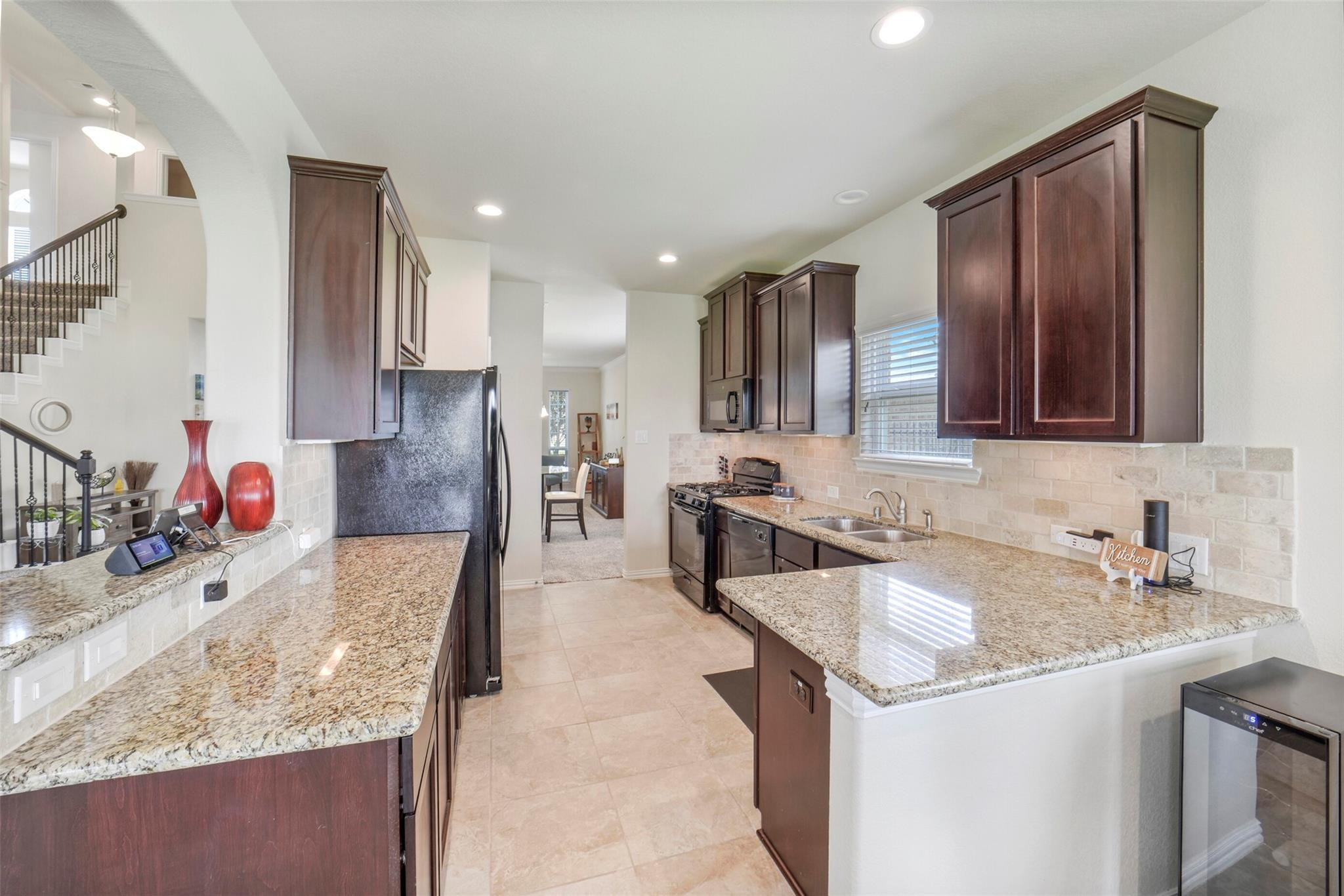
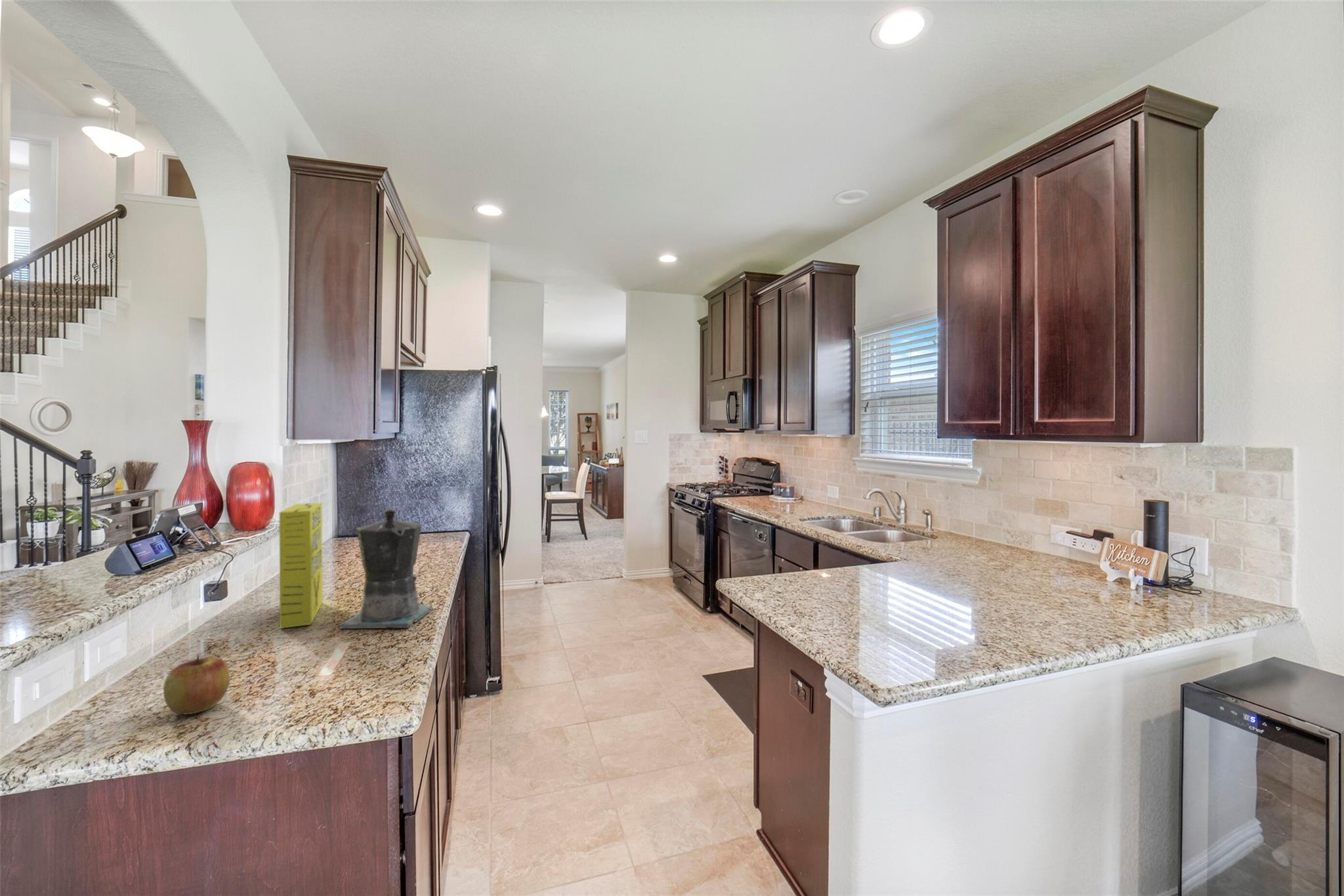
+ coffee maker (389, 563)
+ apple (198, 681)
+ cereal box (303, 561)
